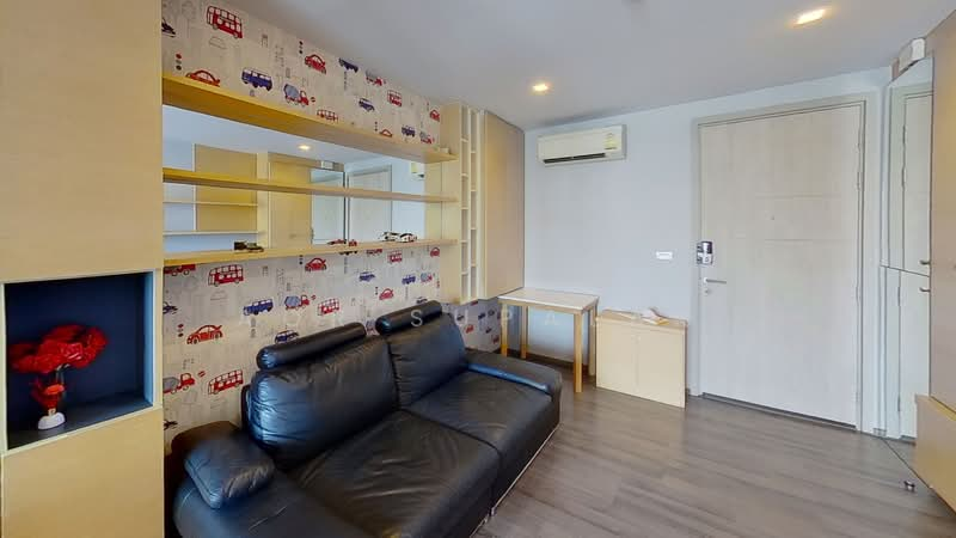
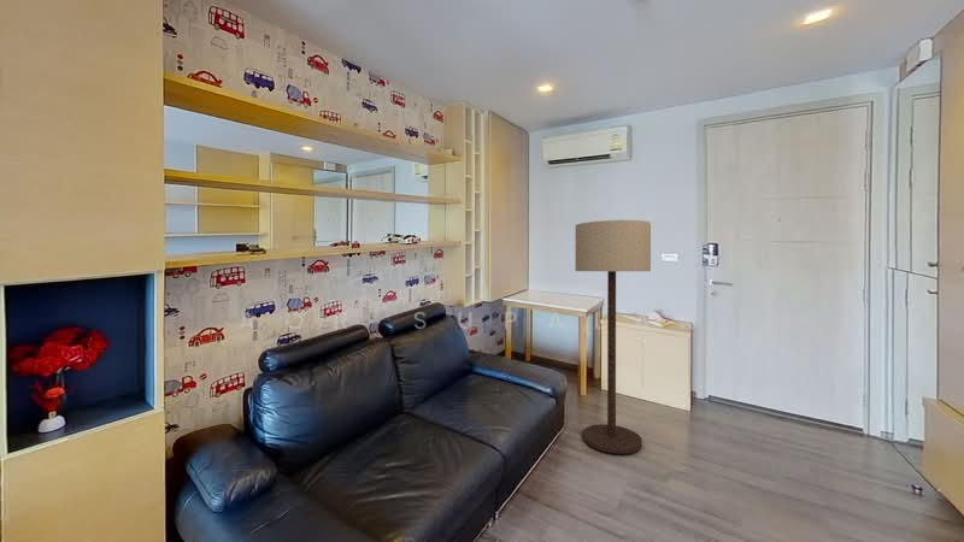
+ floor lamp (611, 332)
